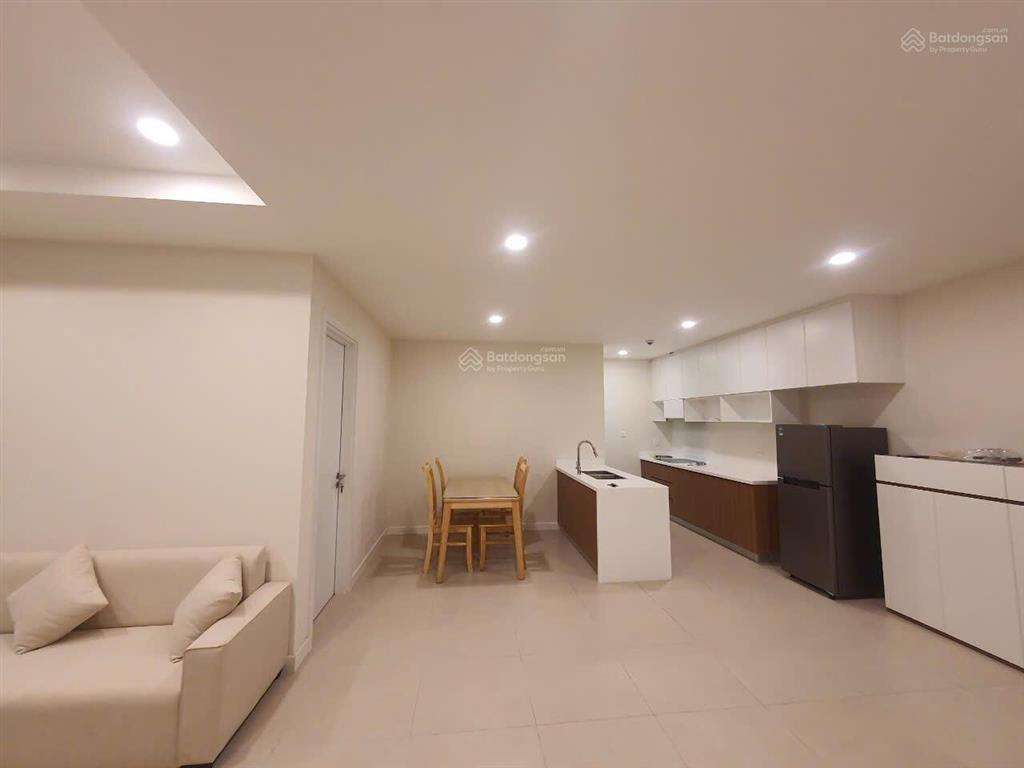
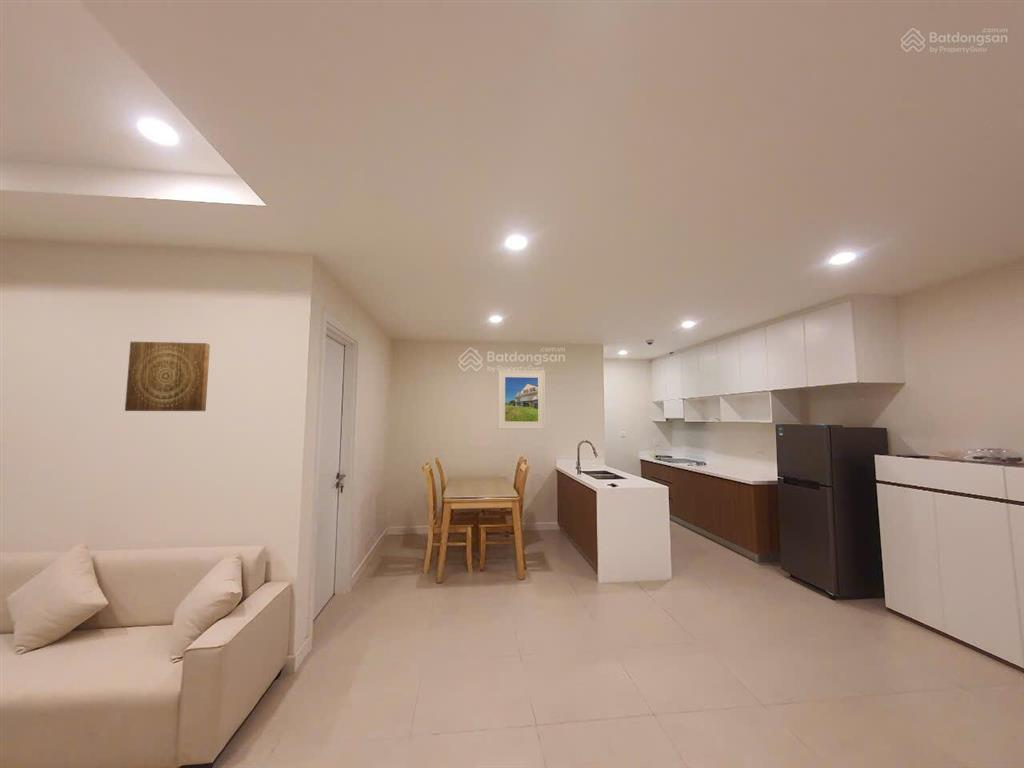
+ wall art (168, 376)
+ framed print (521, 399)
